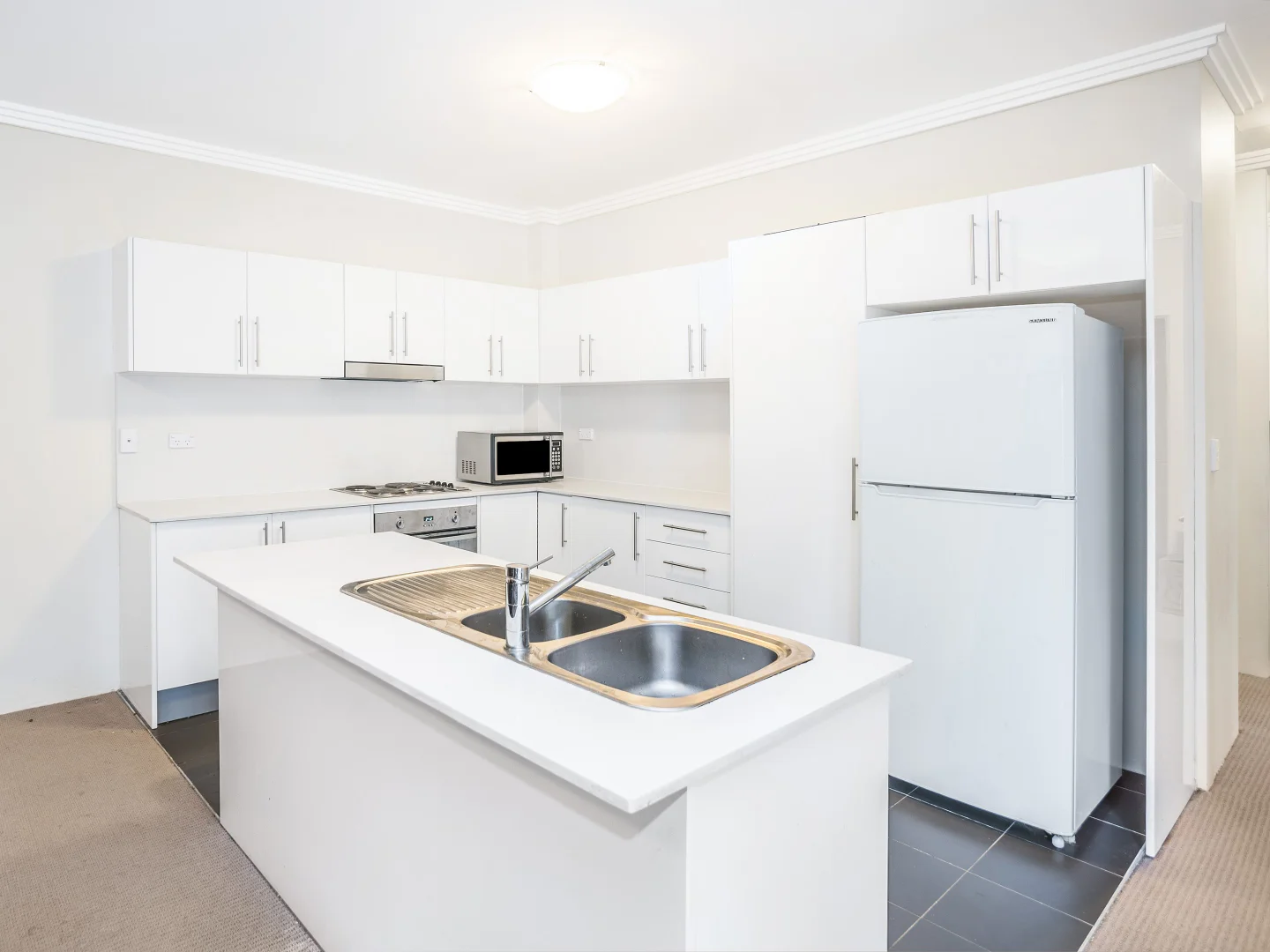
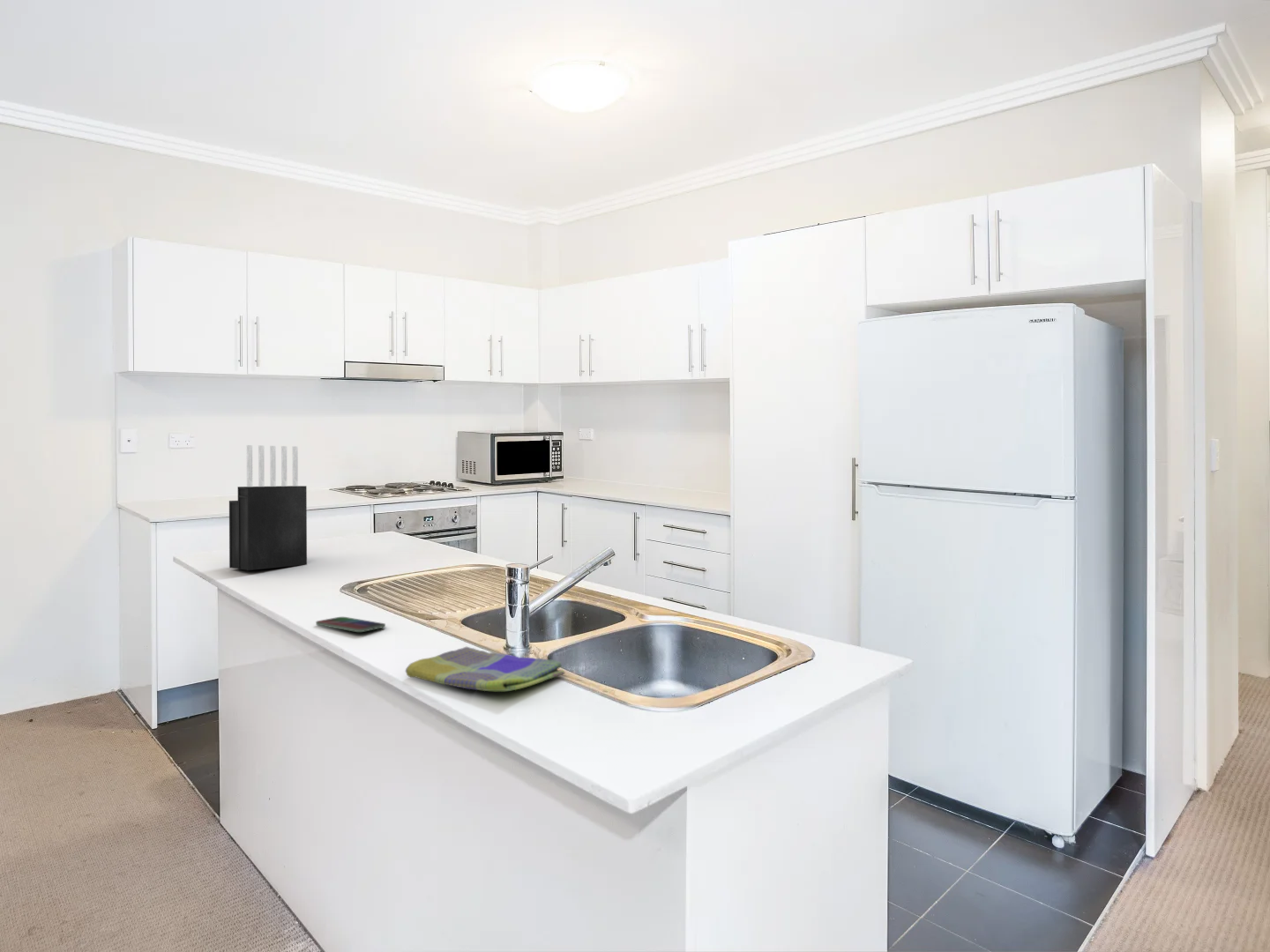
+ smartphone (350, 624)
+ dish towel (483, 668)
+ knife block (266, 506)
